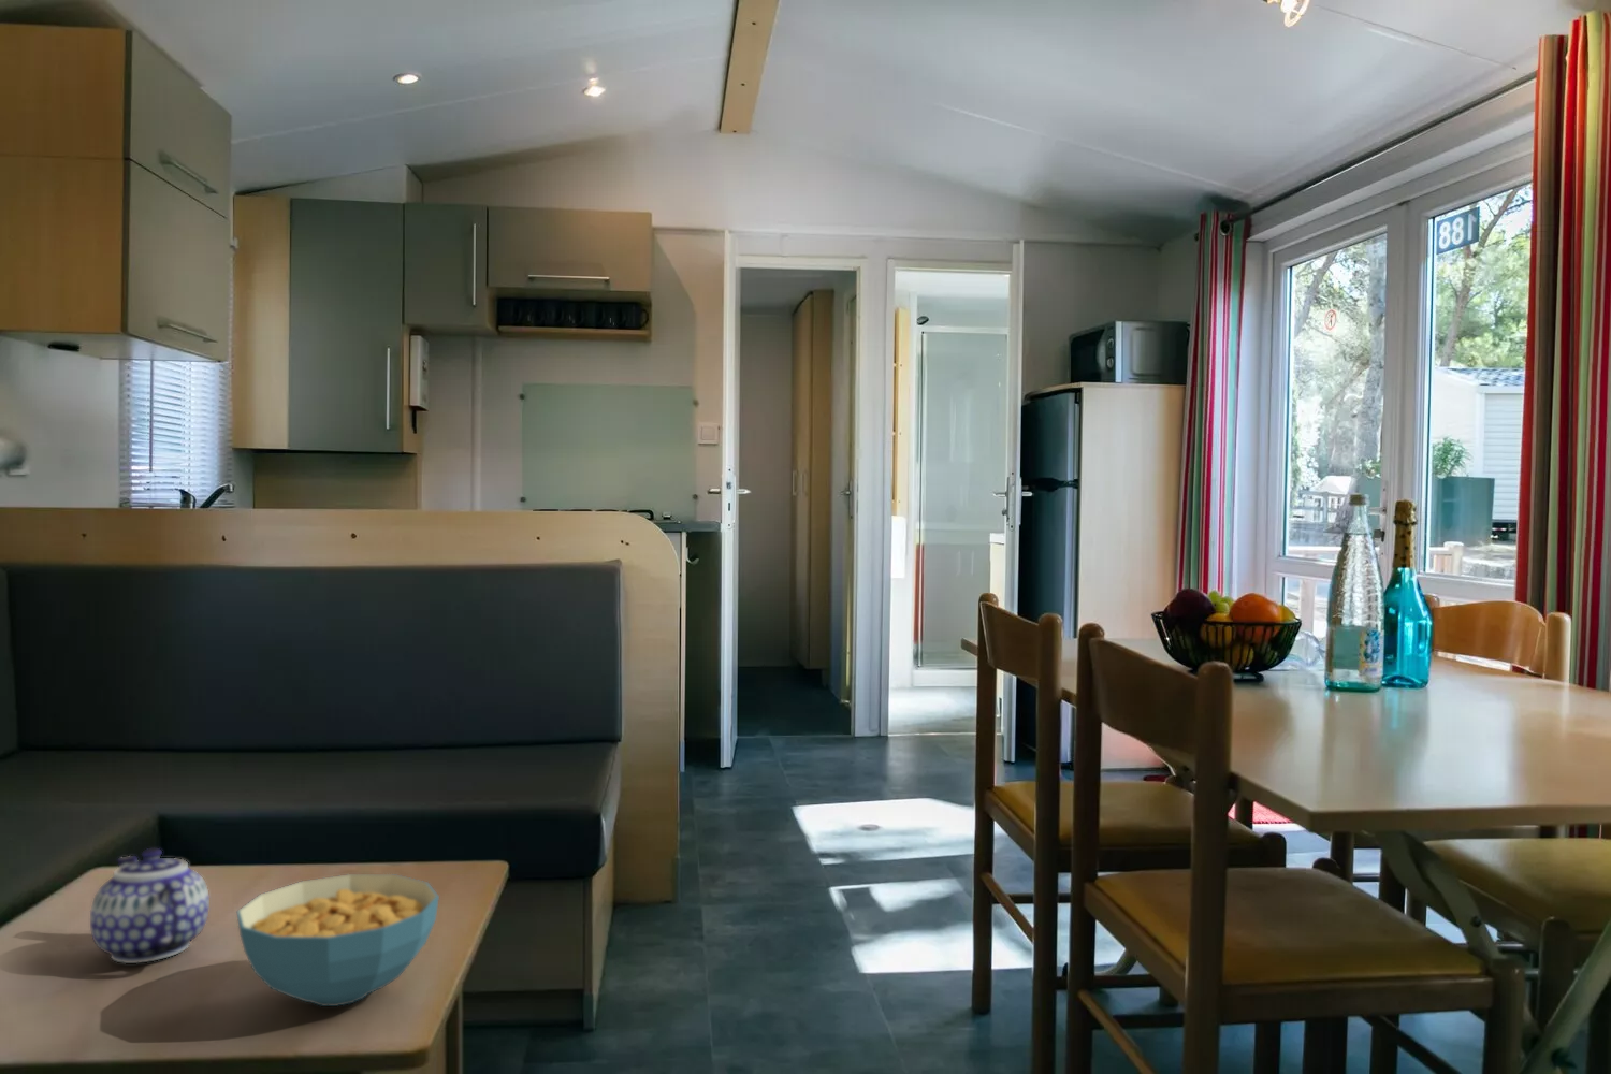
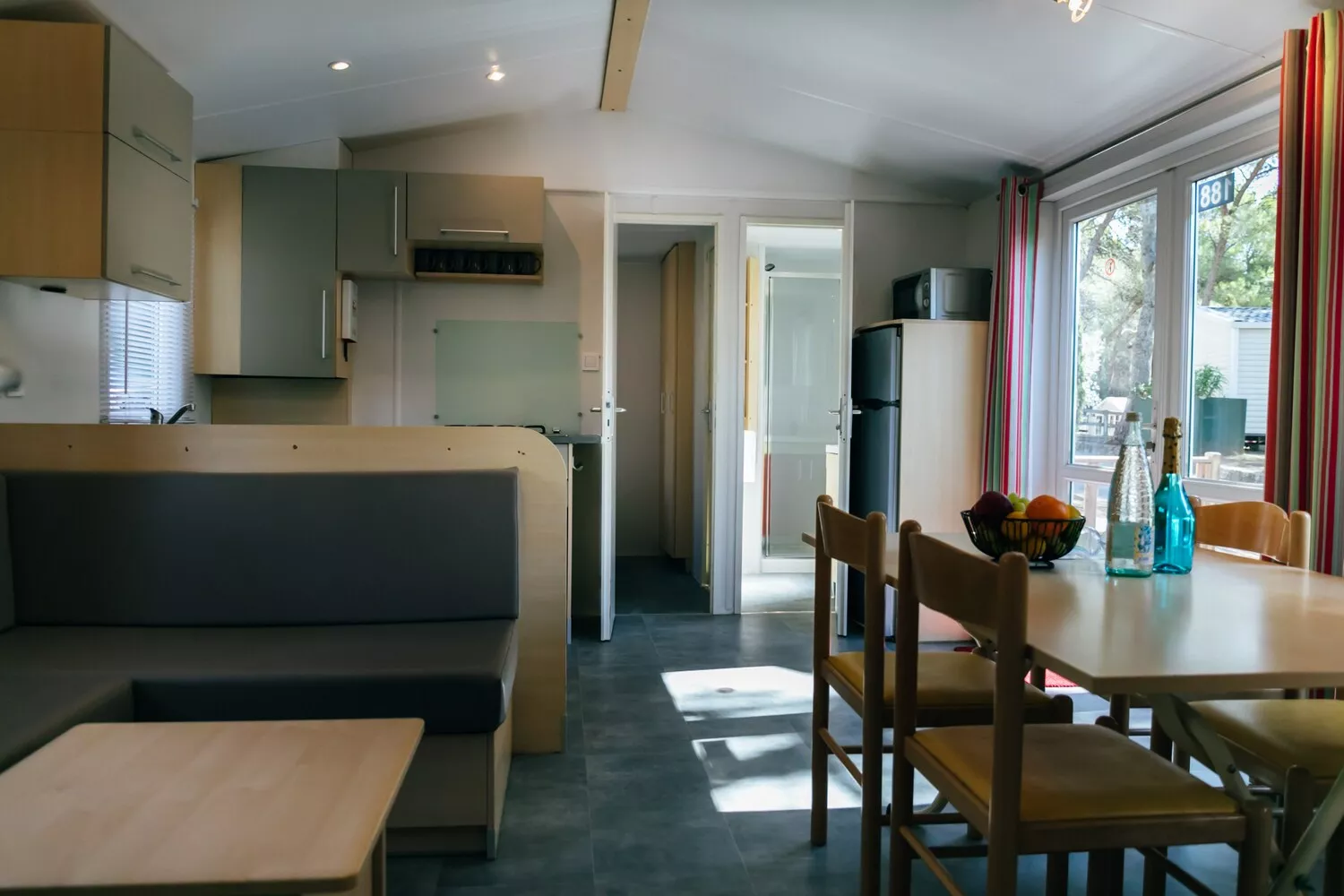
- teapot (150, 899)
- cereal bowl (339, 948)
